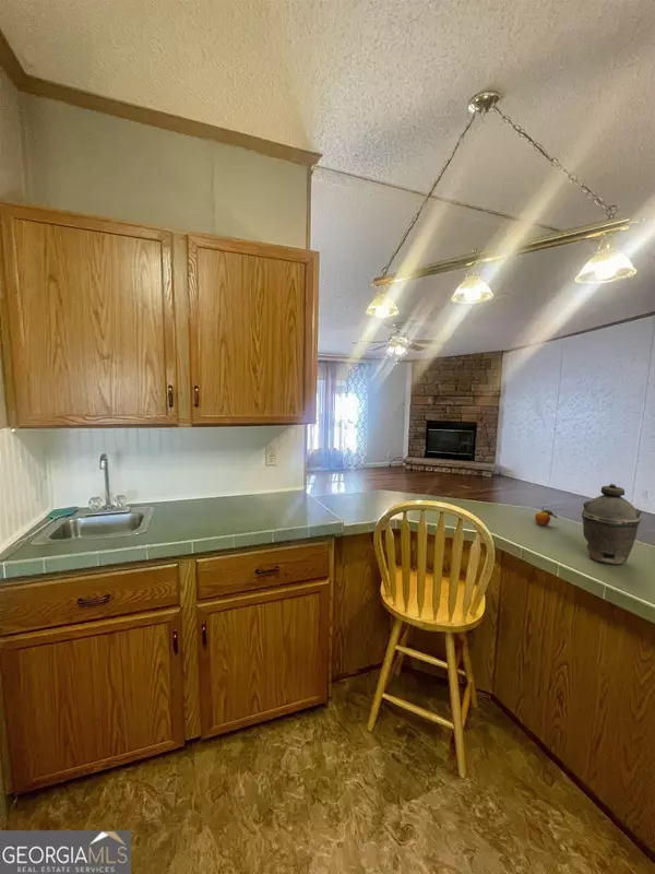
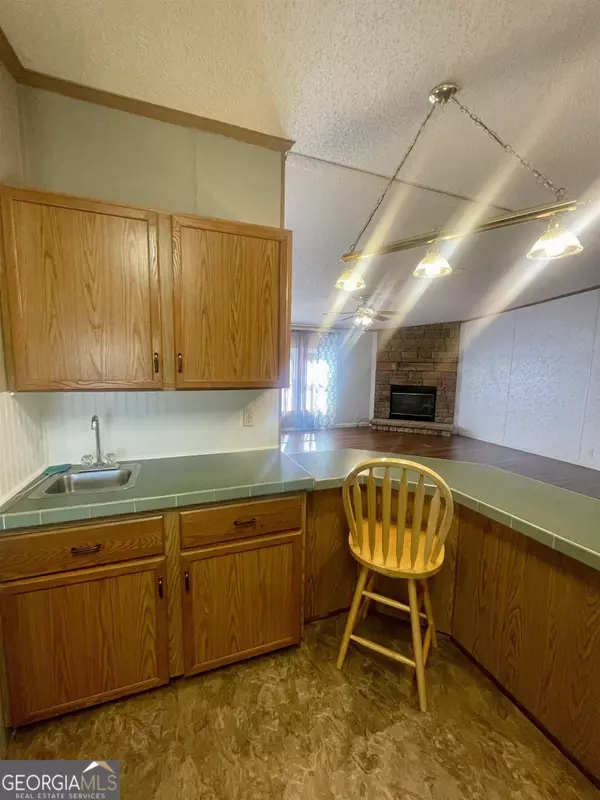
- kettle (609, 521)
- fruit (547, 516)
